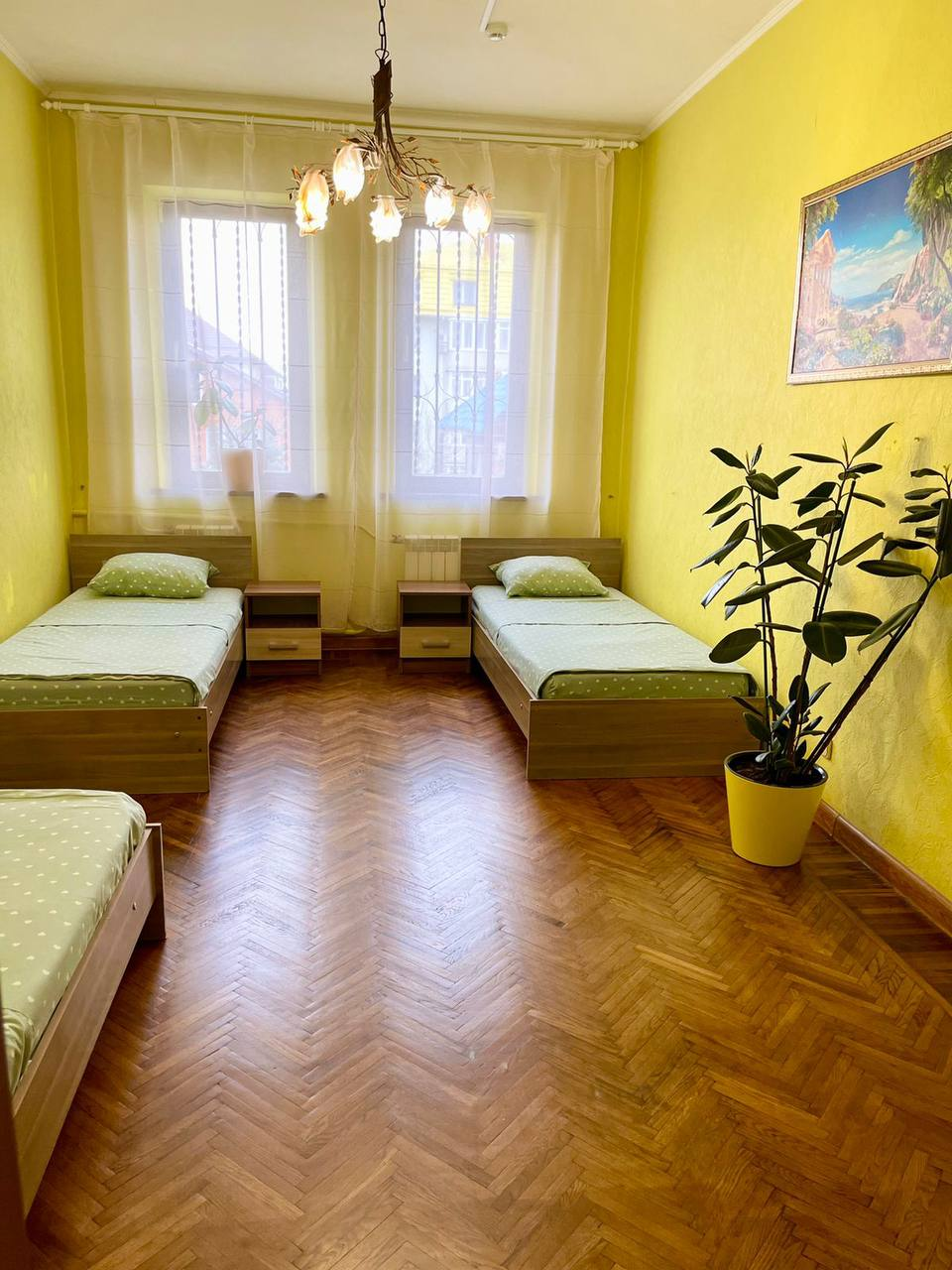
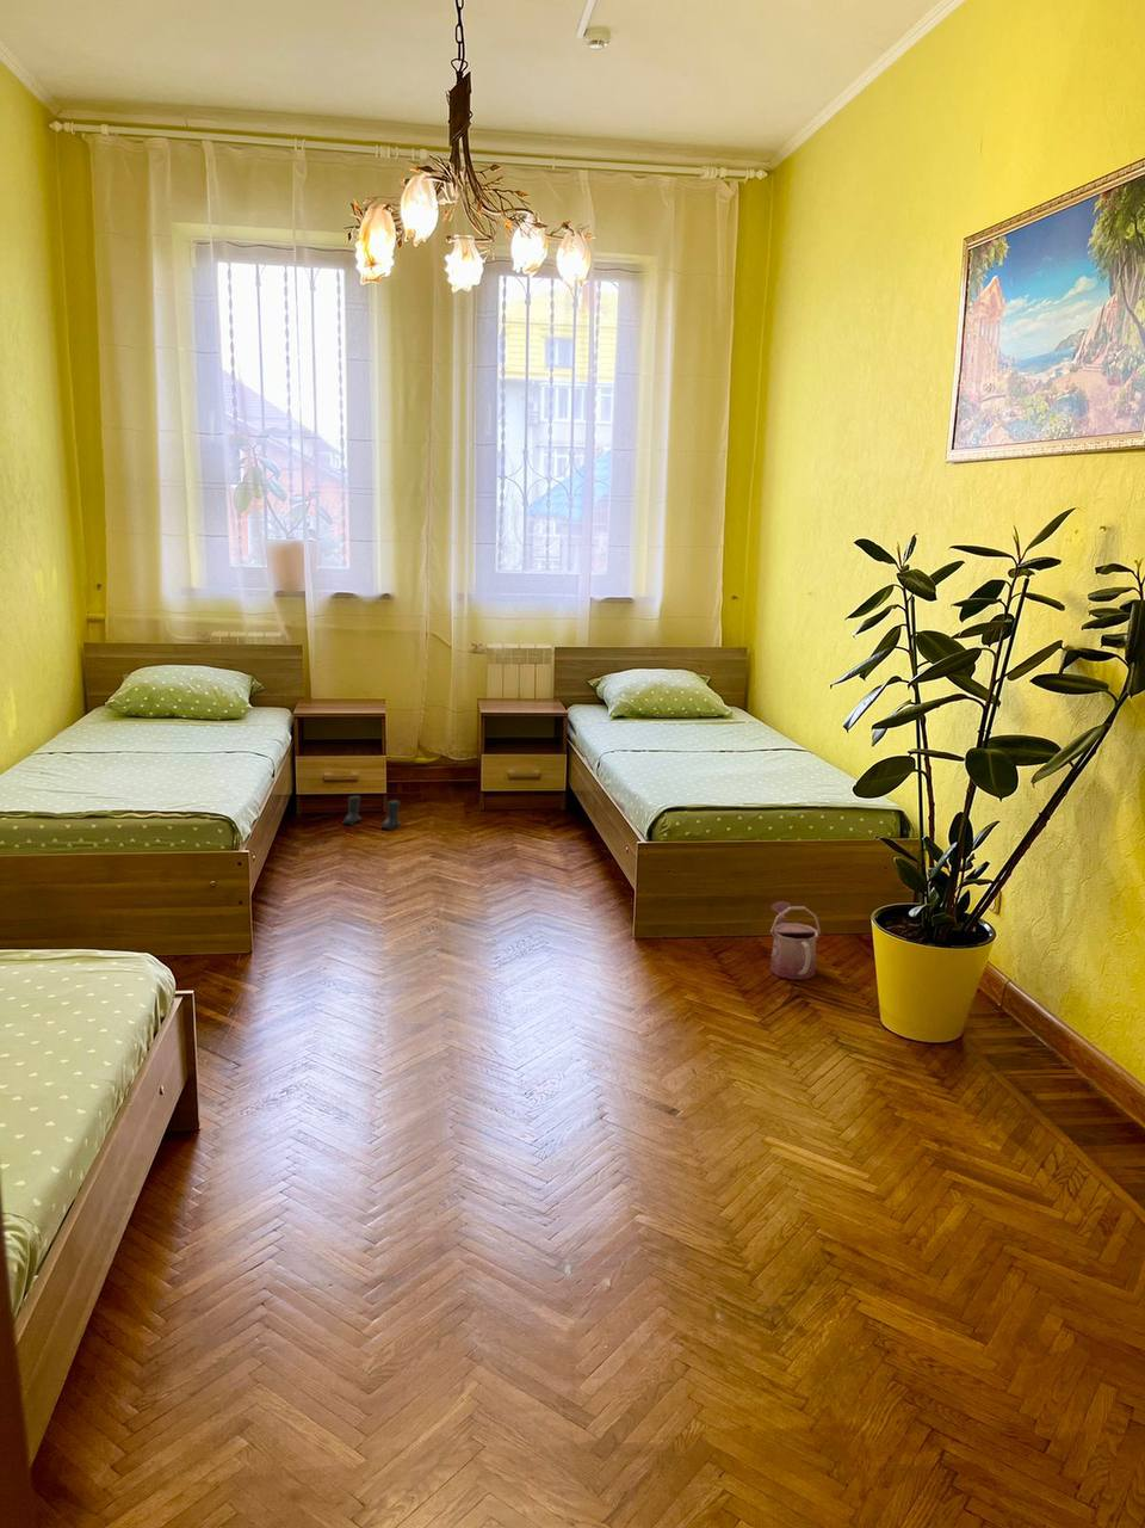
+ boots (360, 817)
+ watering can (791, 935)
